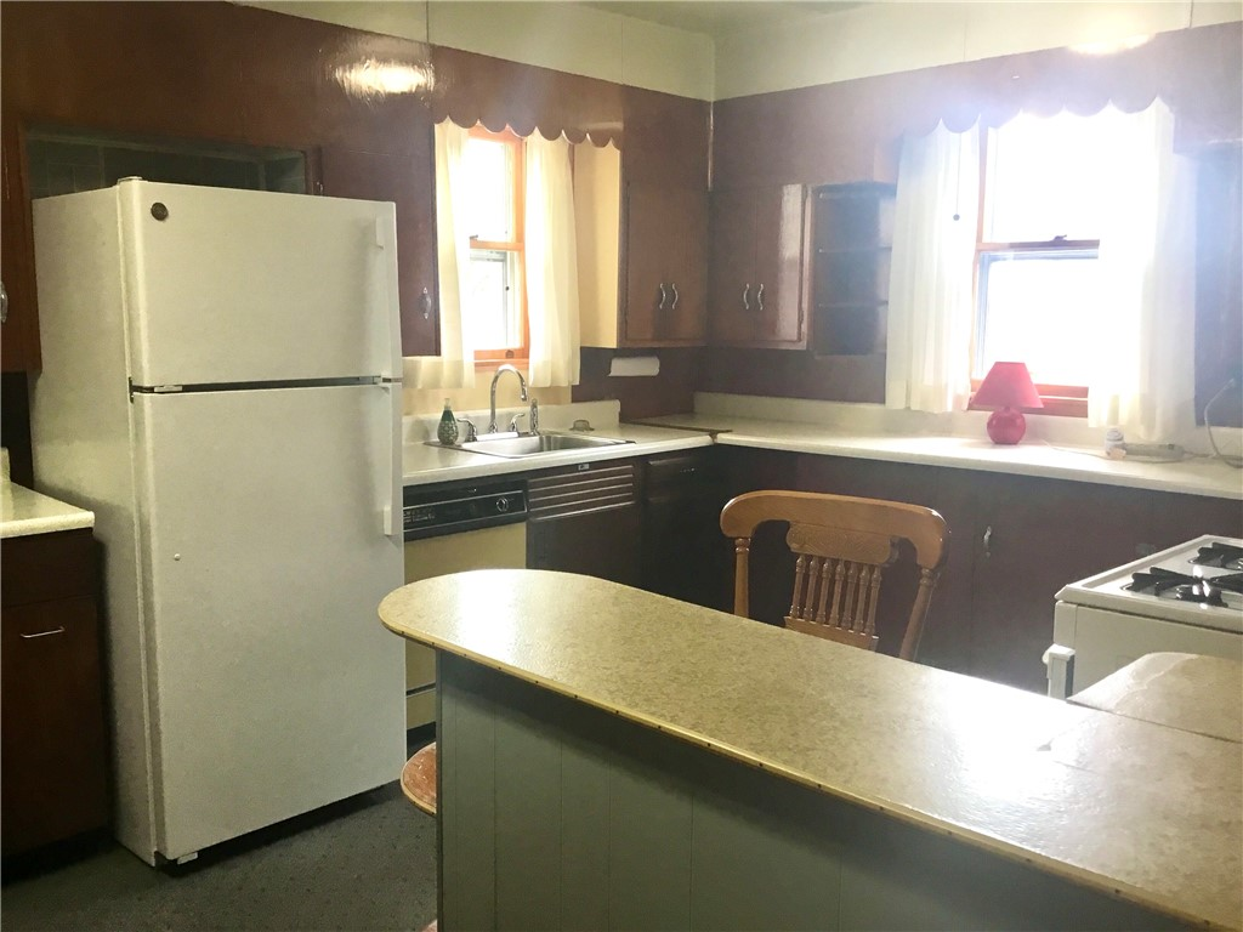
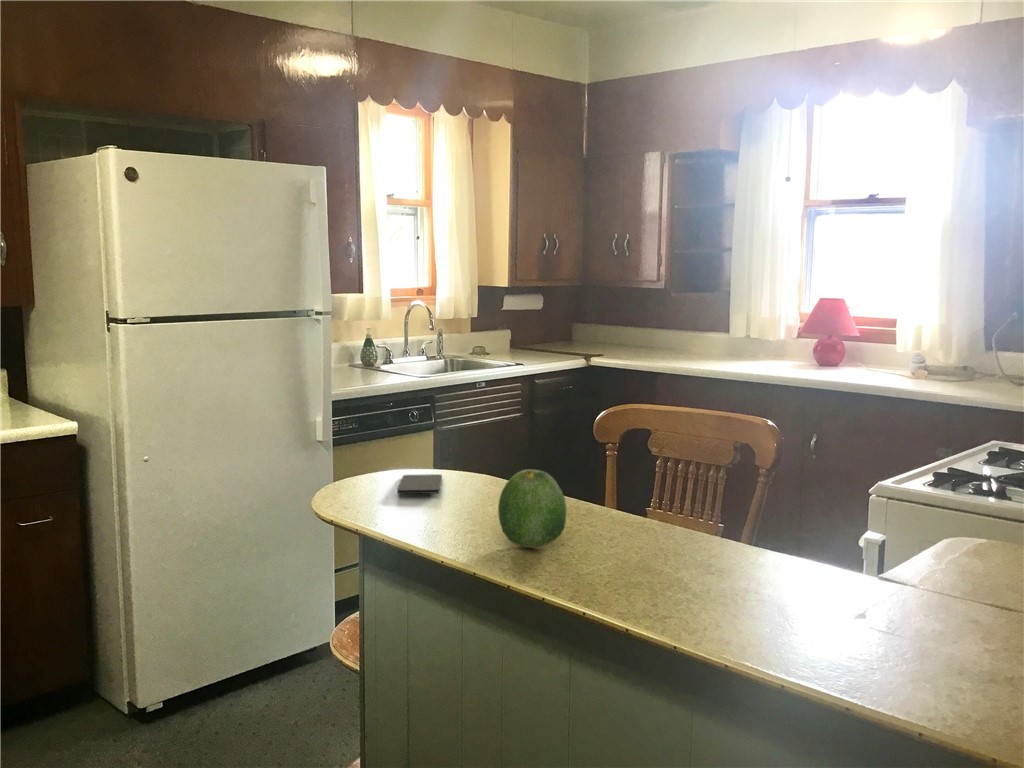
+ smartphone (420, 483)
+ fruit (532, 506)
